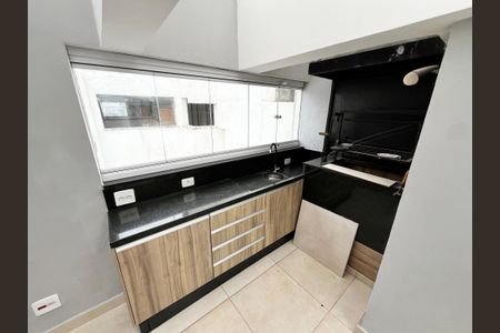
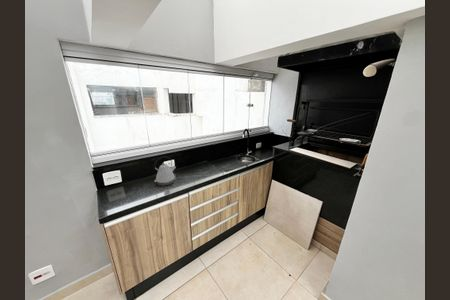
+ kettle (165, 169)
